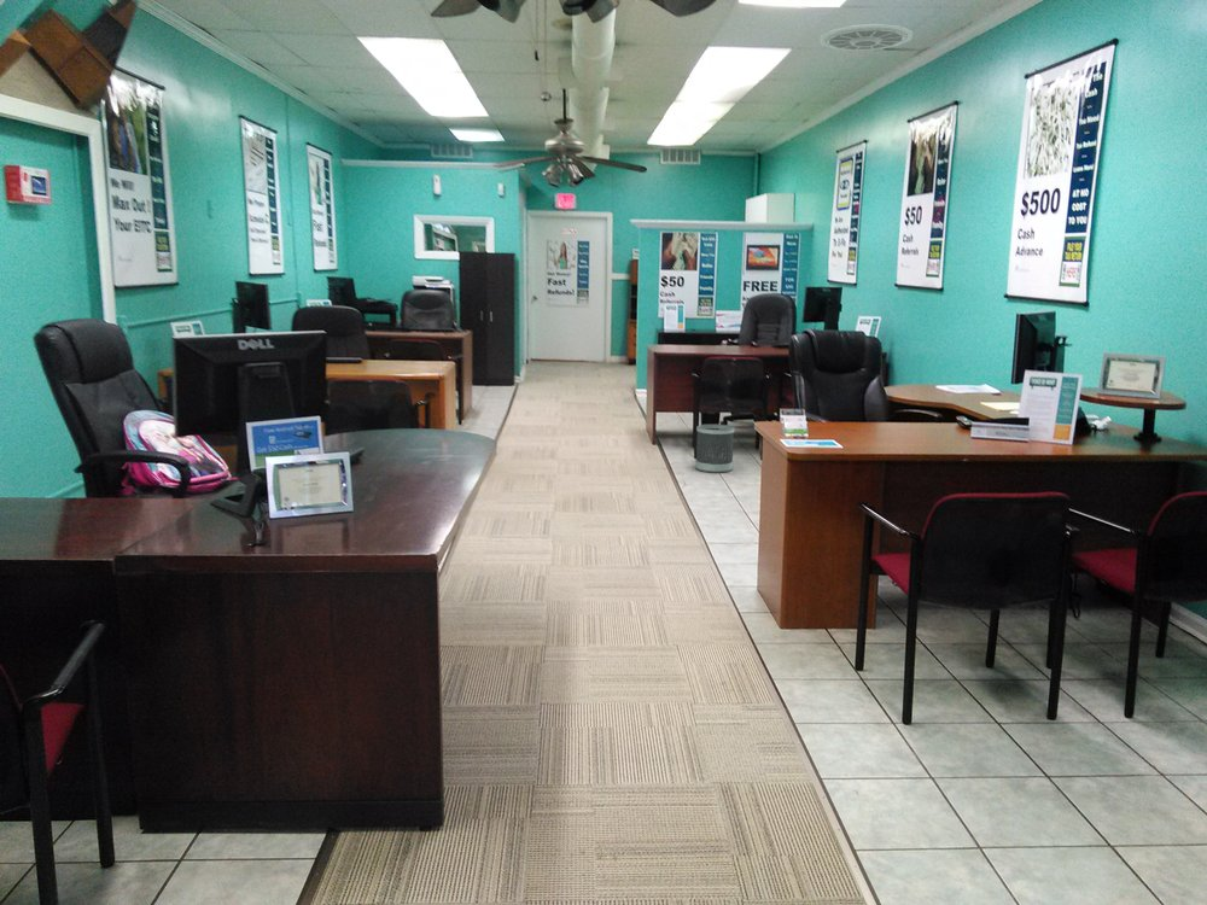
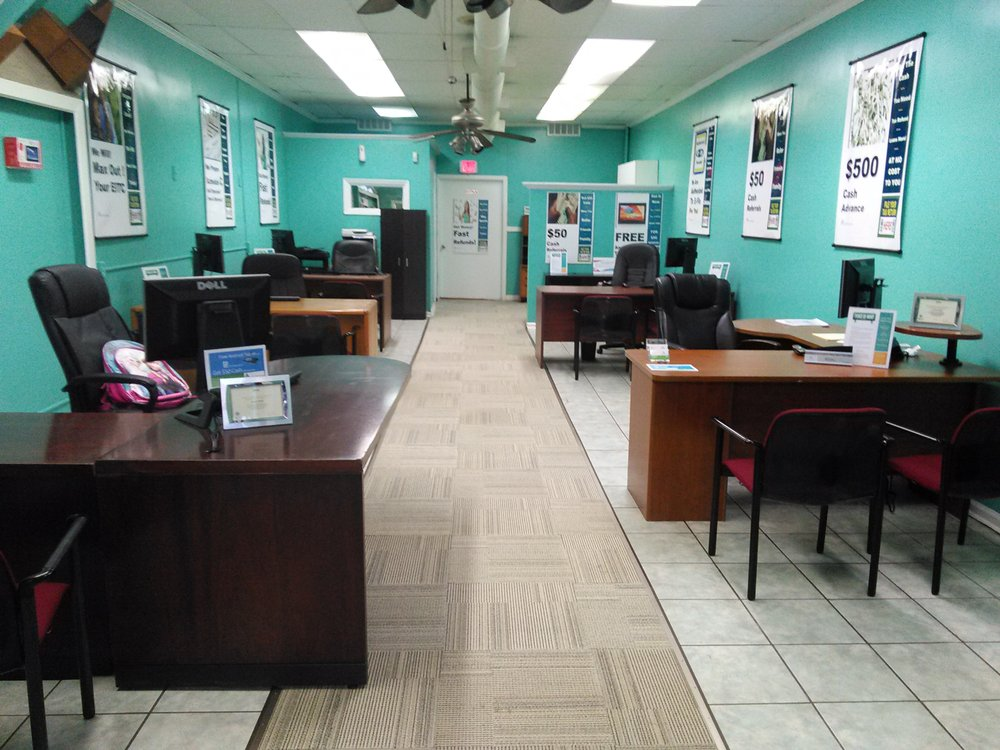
- wastebasket (715, 448)
- ceiling vent (865, 40)
